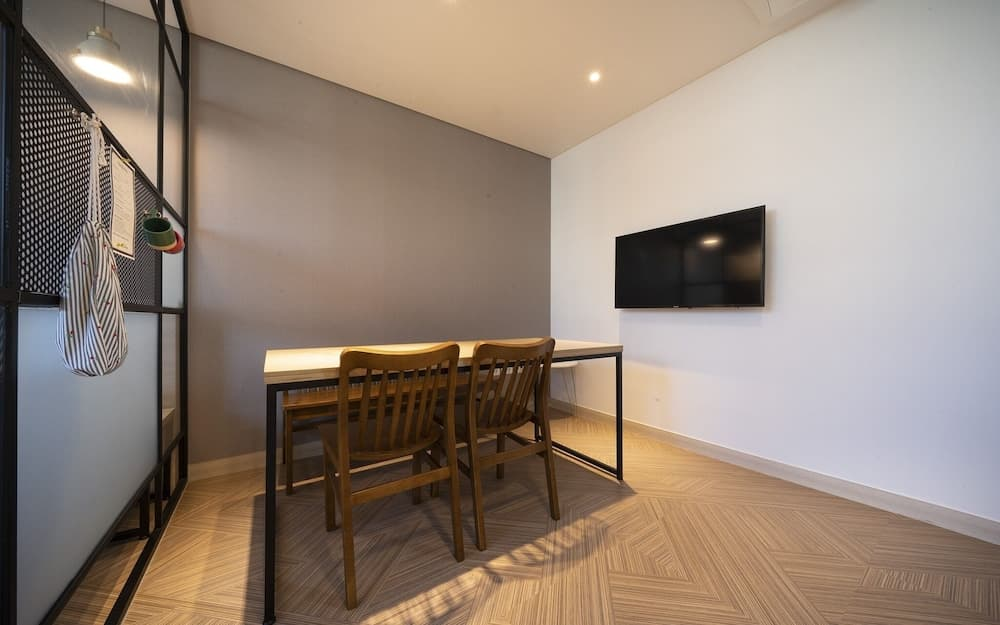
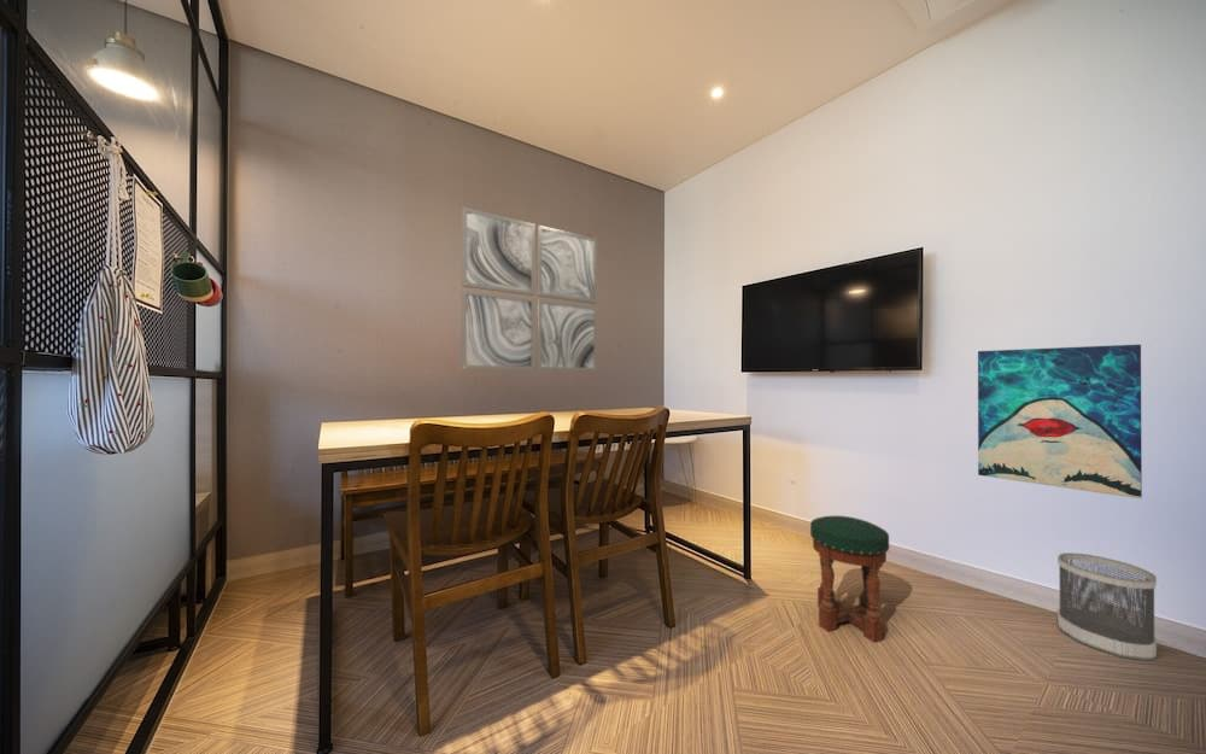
+ wastebasket (1103, 602)
+ wall art (1050, 416)
+ stool (848, 563)
+ wall art (537, 294)
